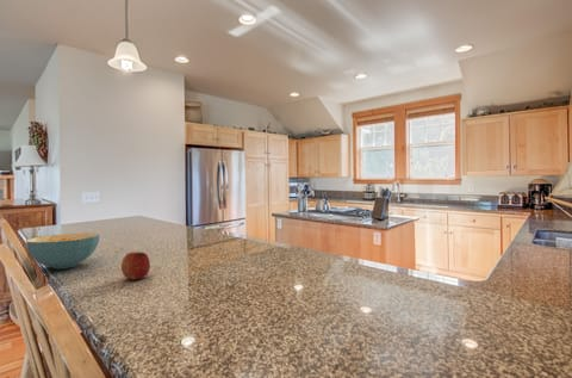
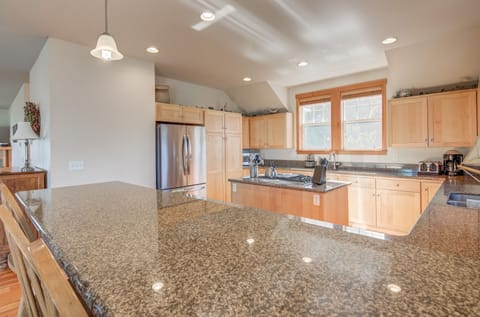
- cereal bowl (64, 252)
- fruit (136, 264)
